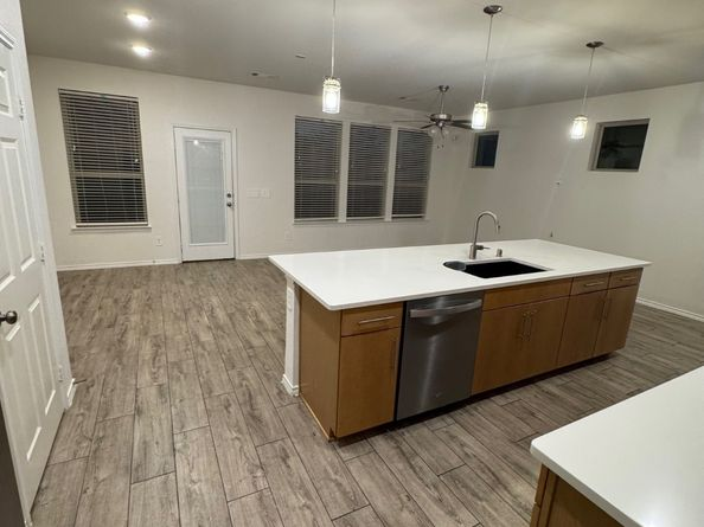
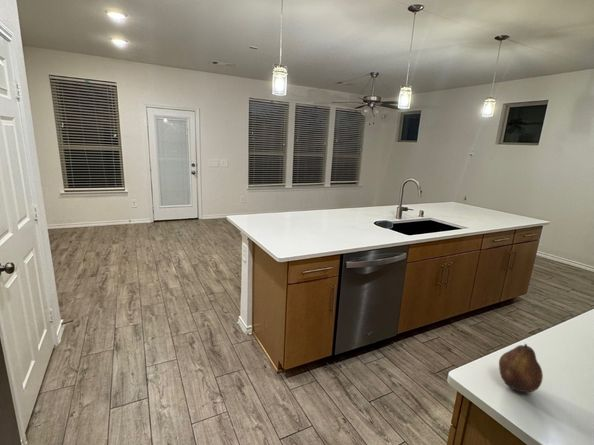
+ fruit (521, 366)
